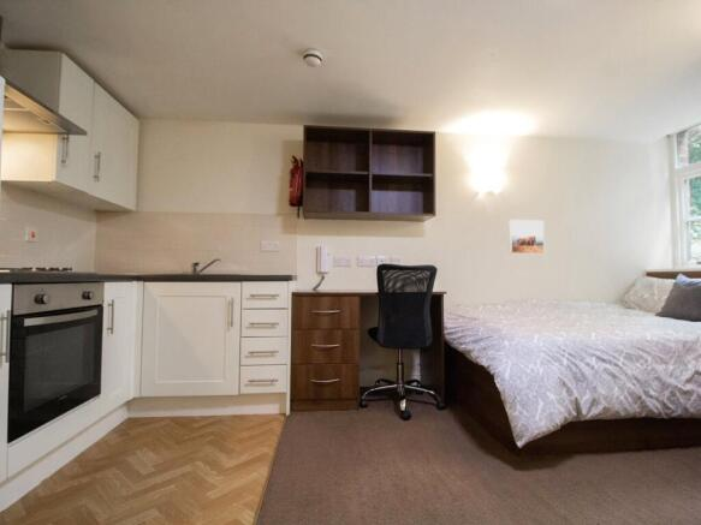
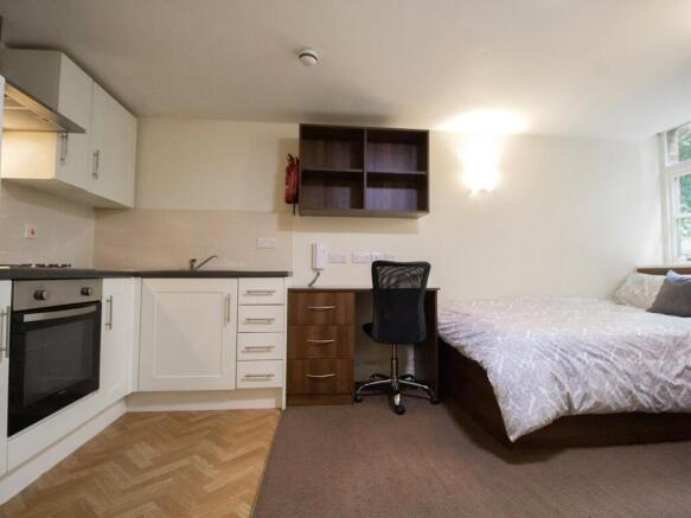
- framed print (525, 237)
